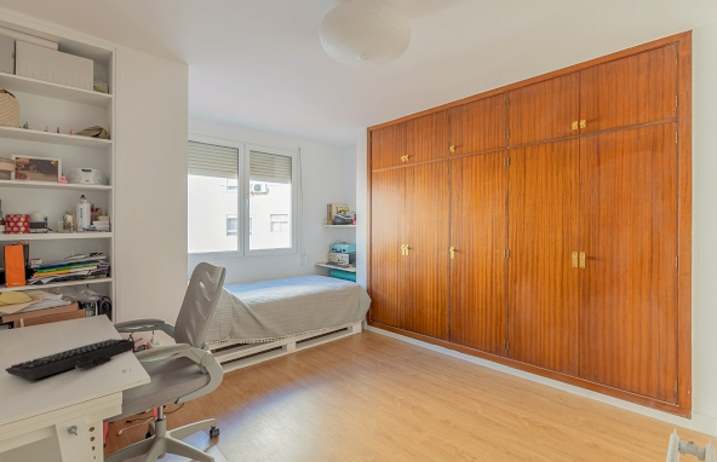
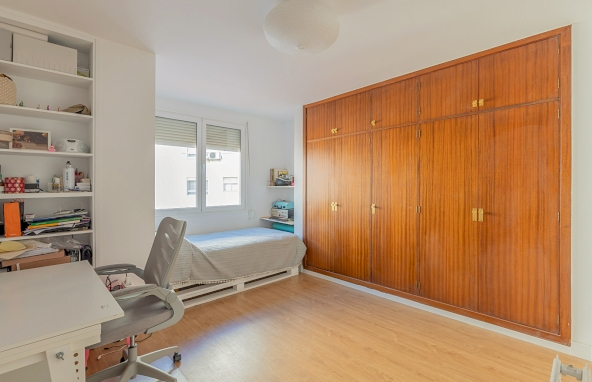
- keyboard (80, 356)
